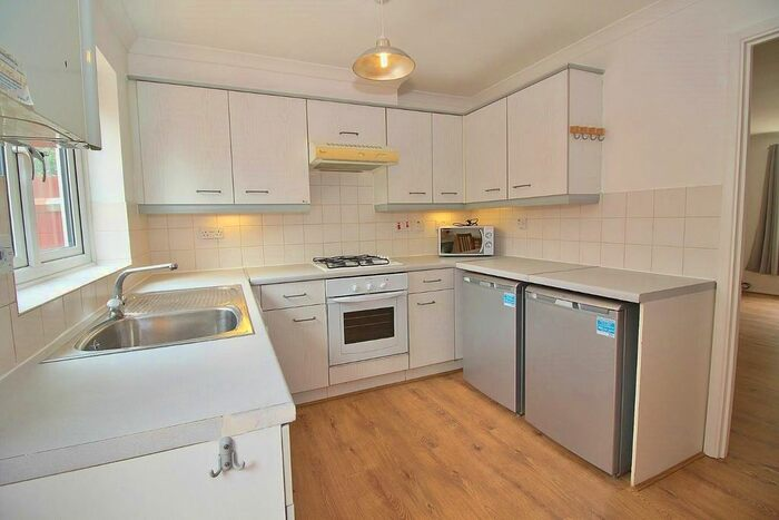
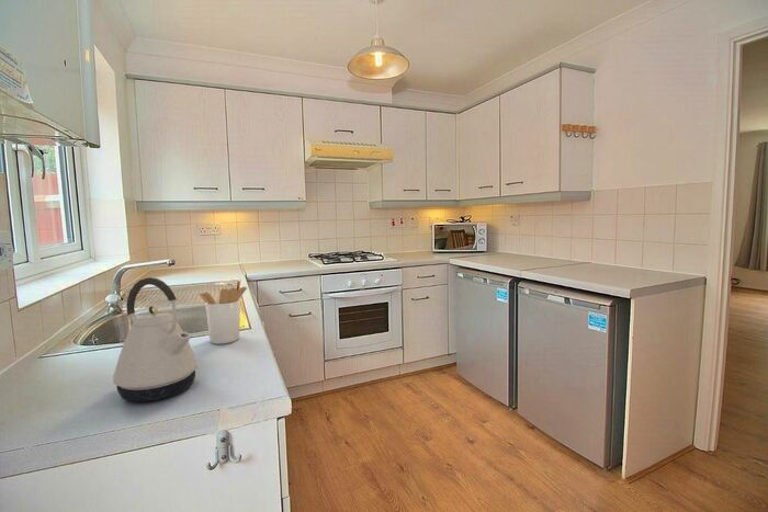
+ utensil holder (227, 311)
+ kettle (156, 334)
